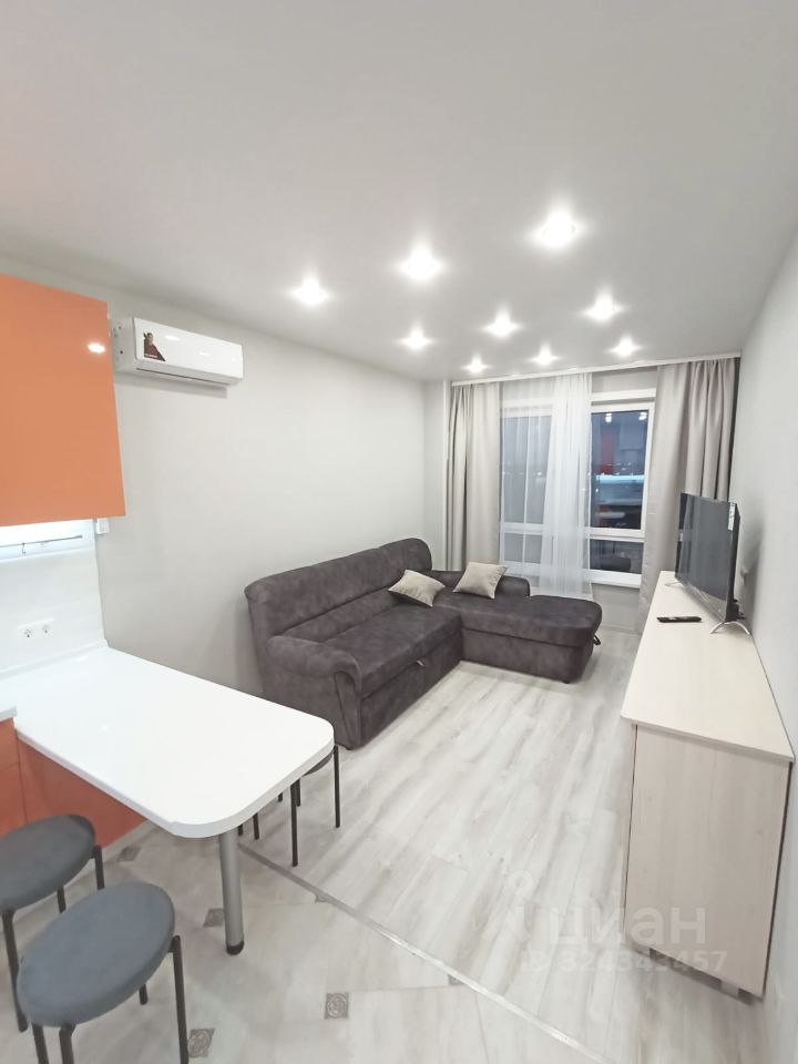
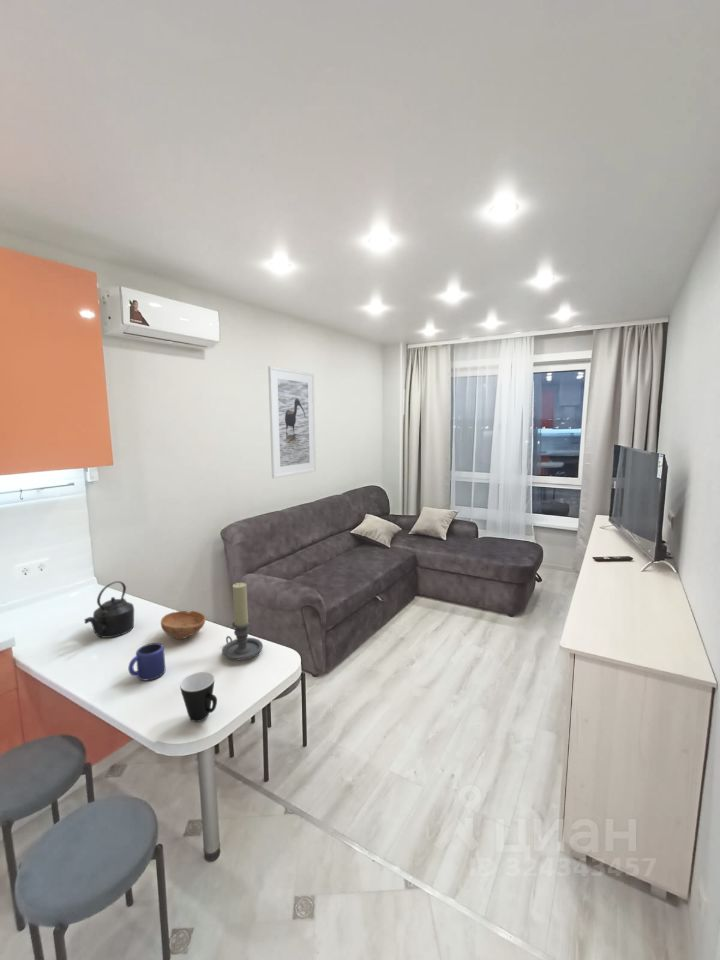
+ kettle (107, 610)
+ mug (201, 700)
+ mug (146, 663)
+ candle holder (238, 617)
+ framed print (294, 423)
+ bowl (183, 626)
